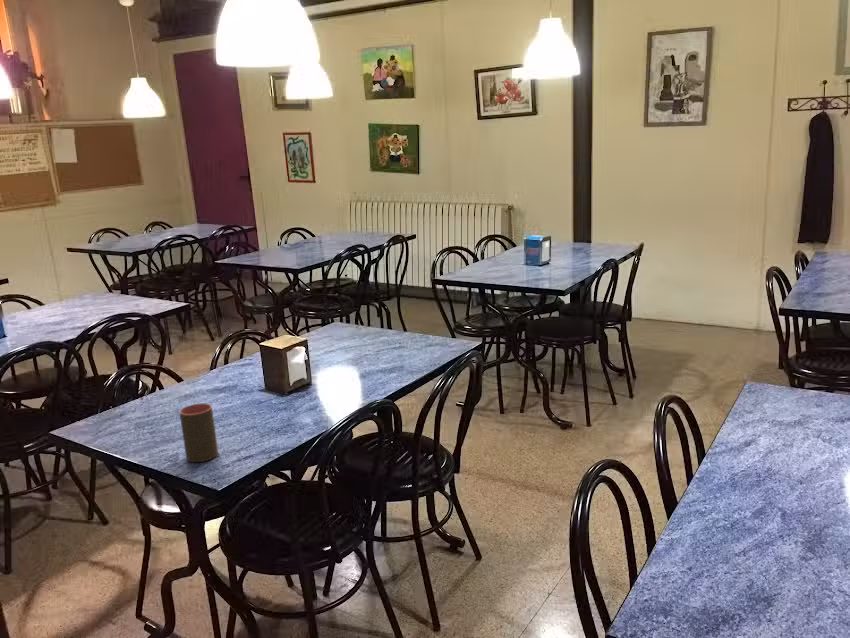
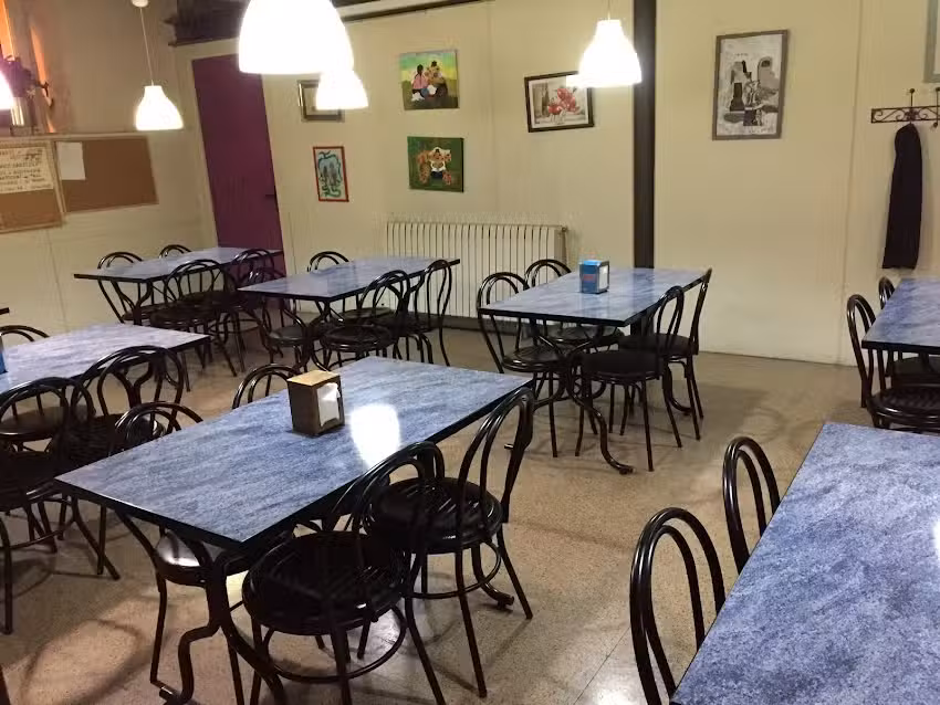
- cup (199, 432)
